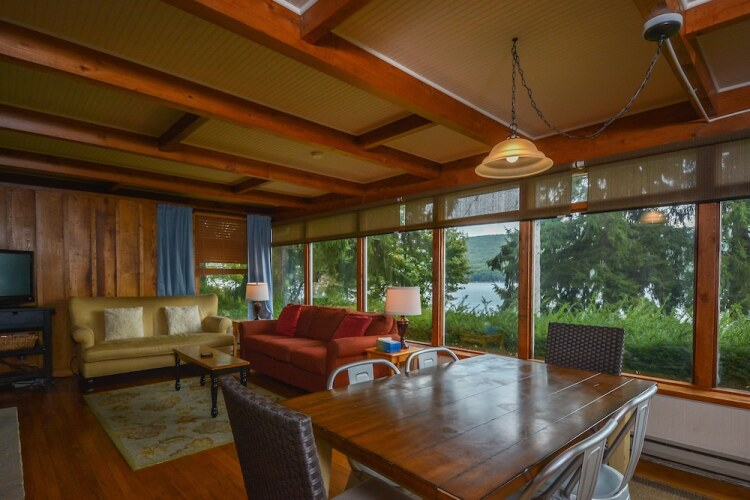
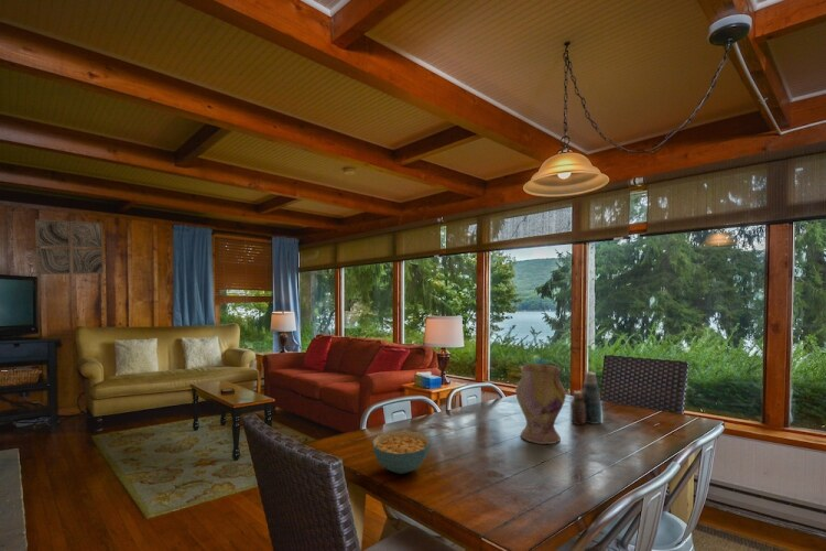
+ wall art (69, 248)
+ bottle (586, 397)
+ vase (540, 402)
+ cereal bowl (401, 455)
